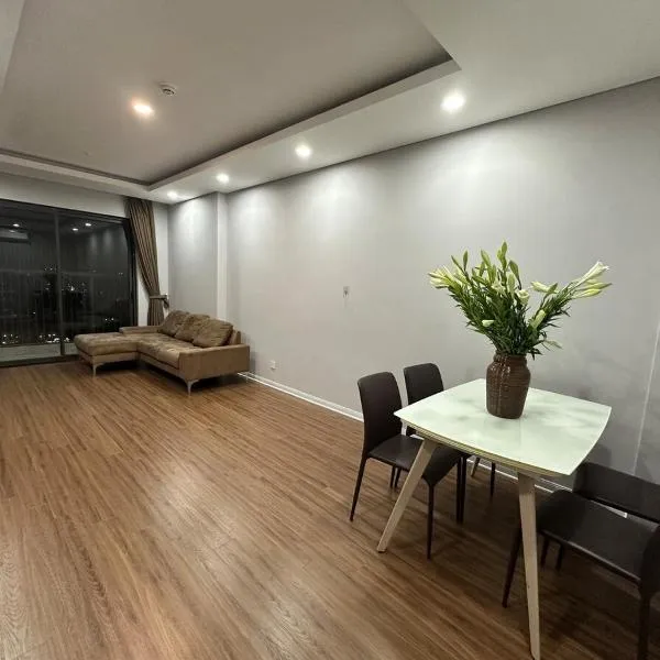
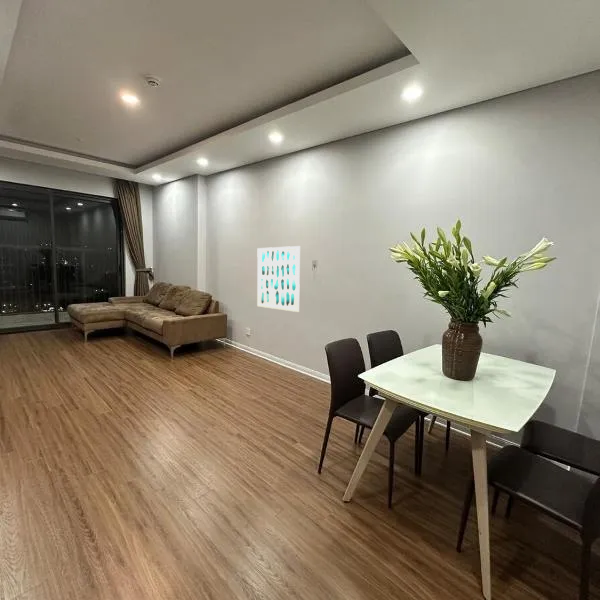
+ wall art (277, 278)
